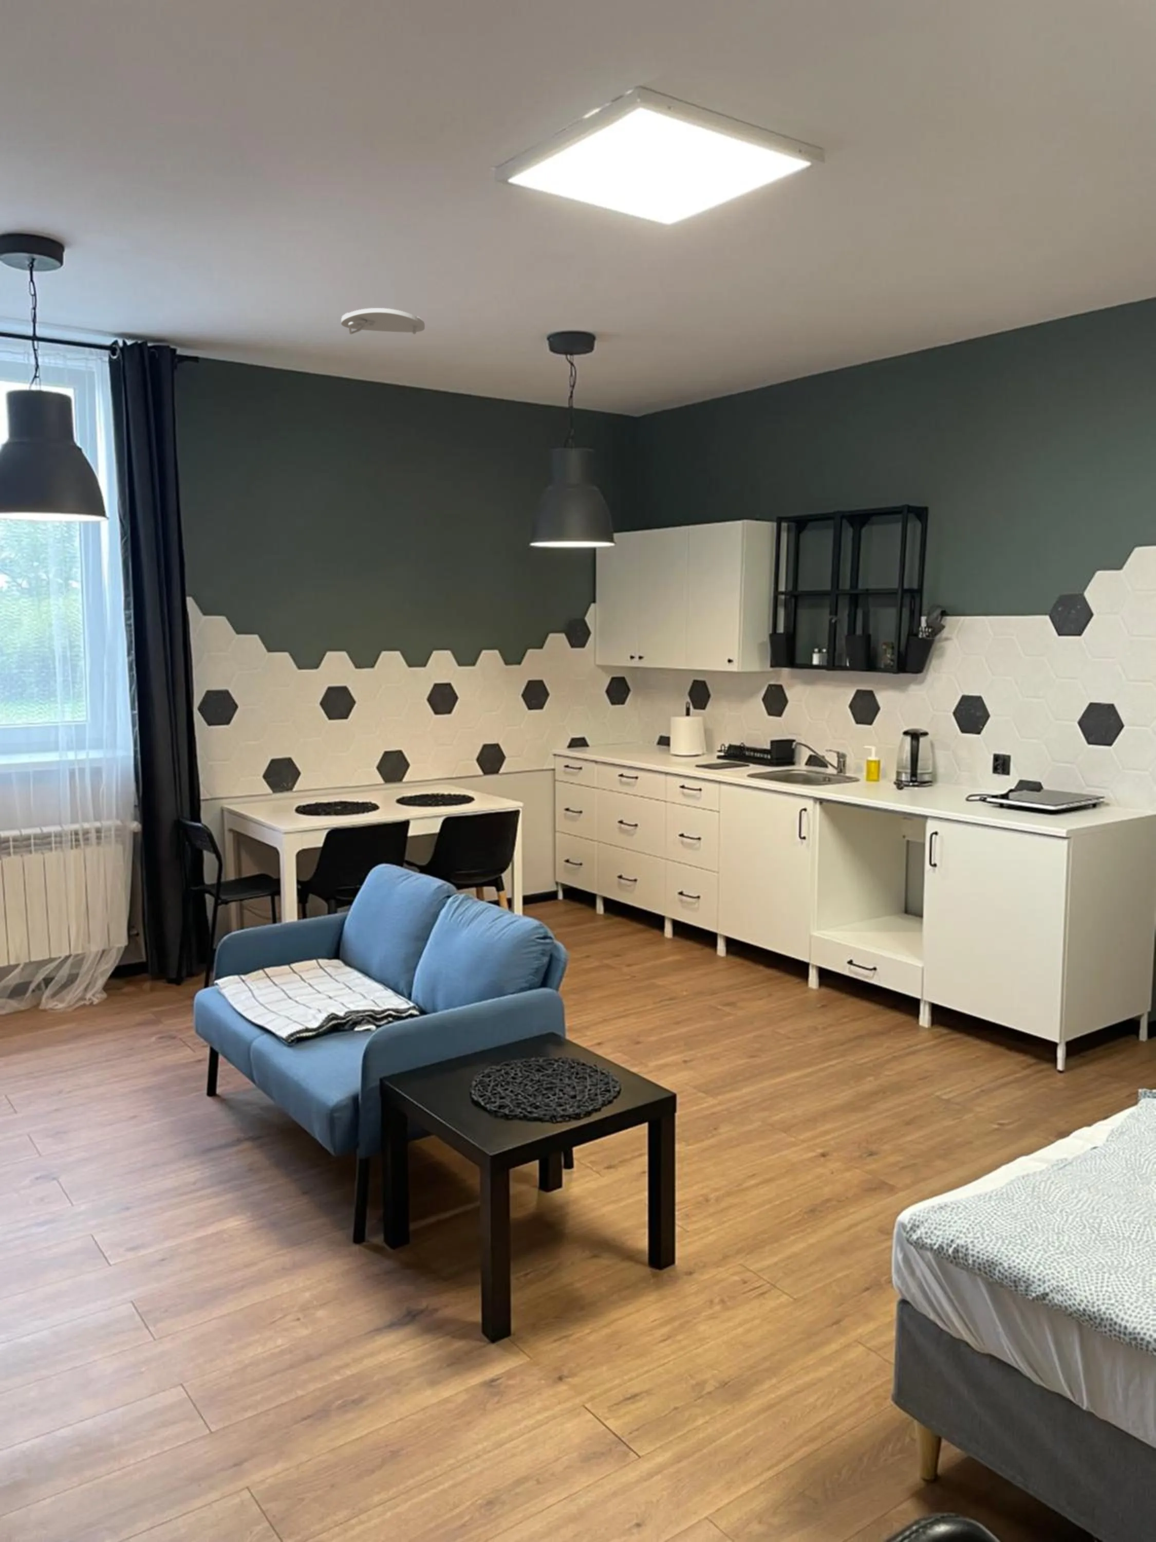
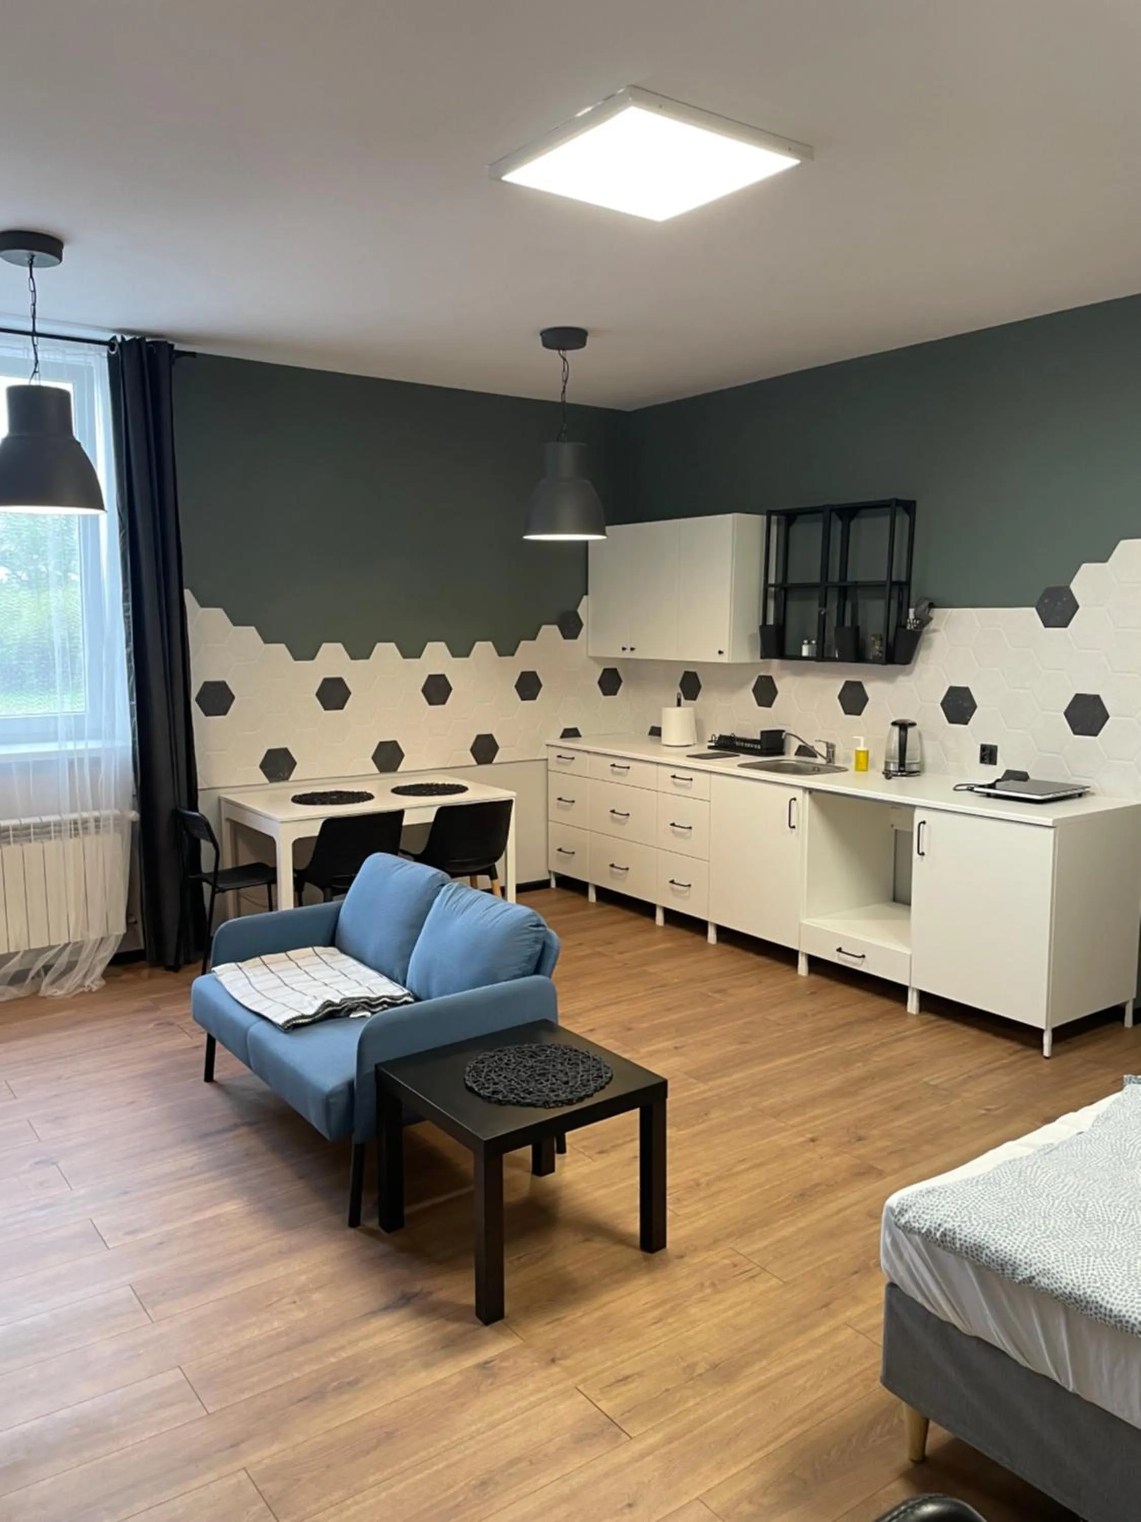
- smoke detector (382, 325)
